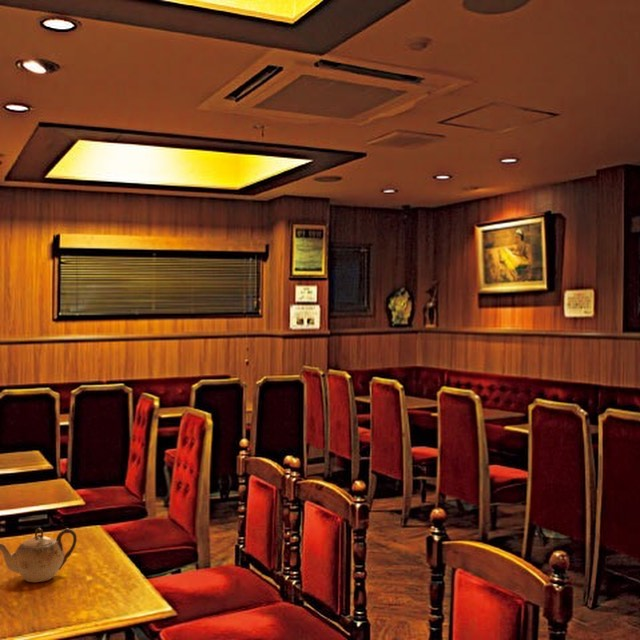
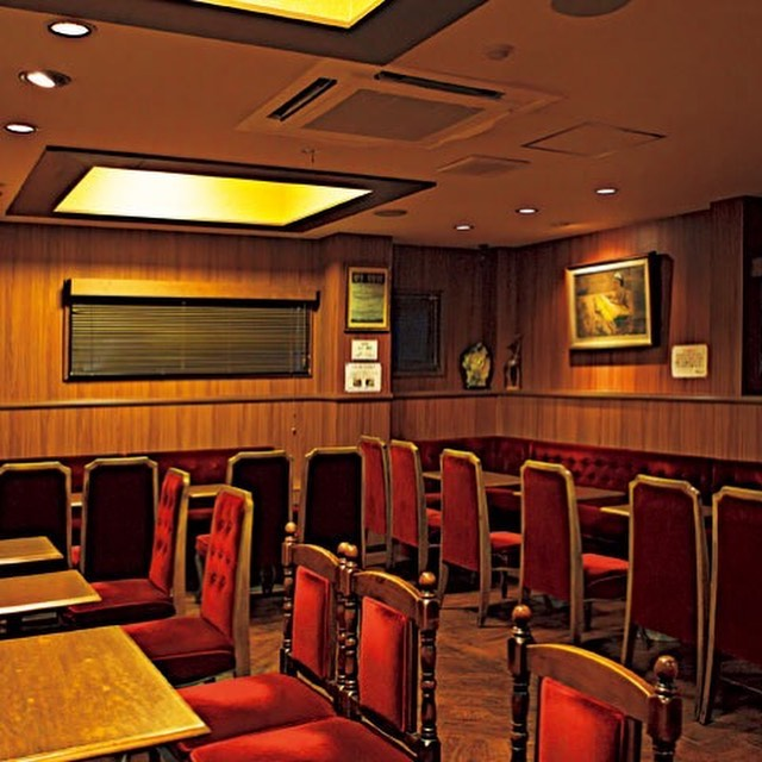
- teapot (34, 553)
